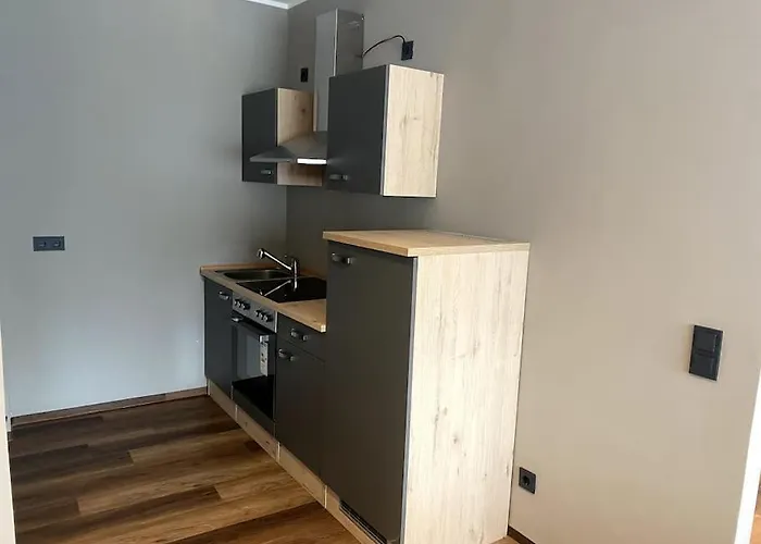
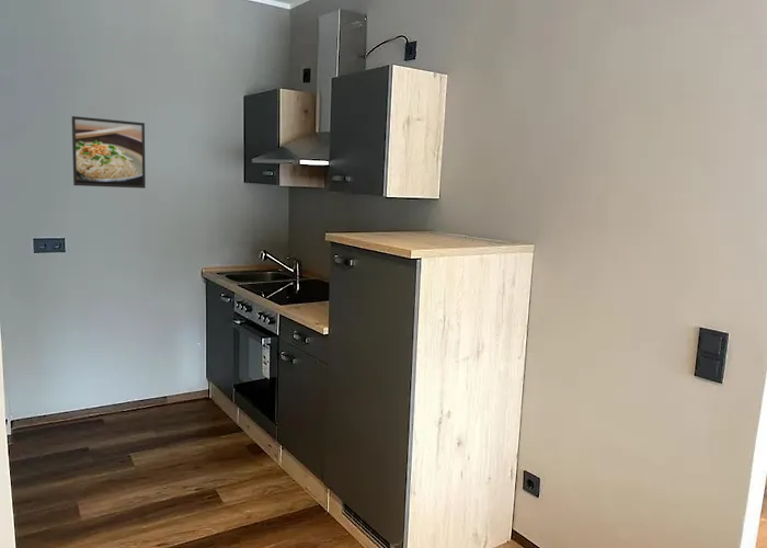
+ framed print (110, 153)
